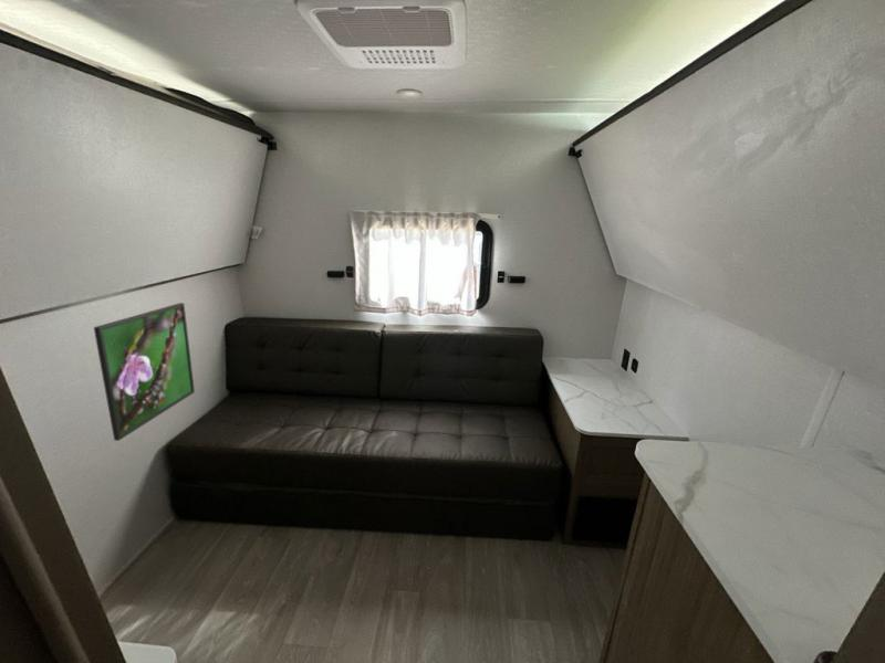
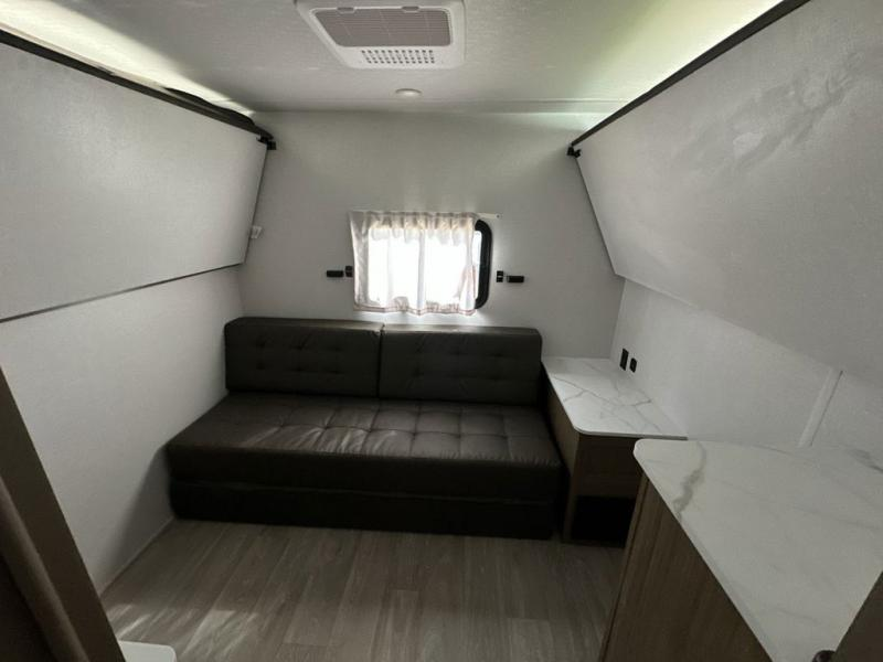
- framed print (152, 365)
